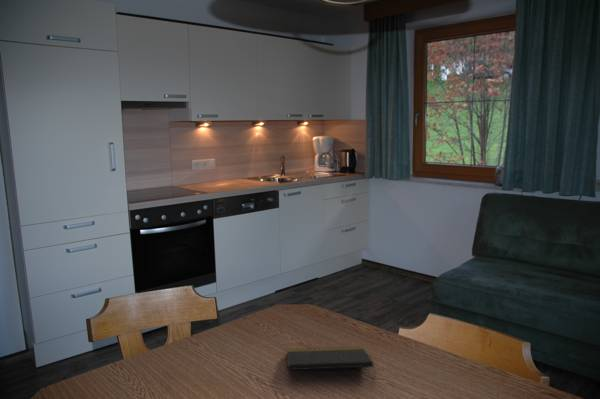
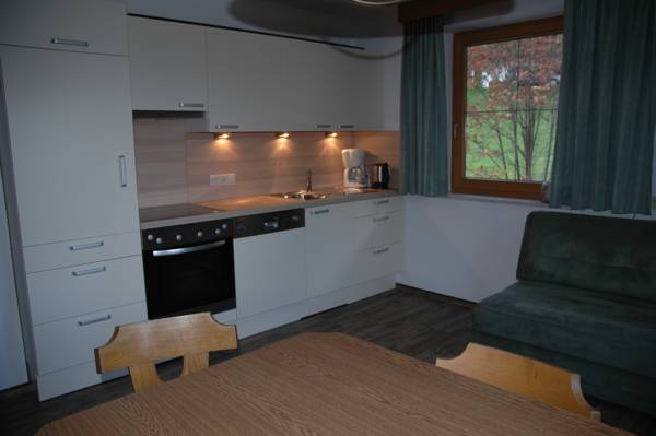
- notepad (327, 357)
